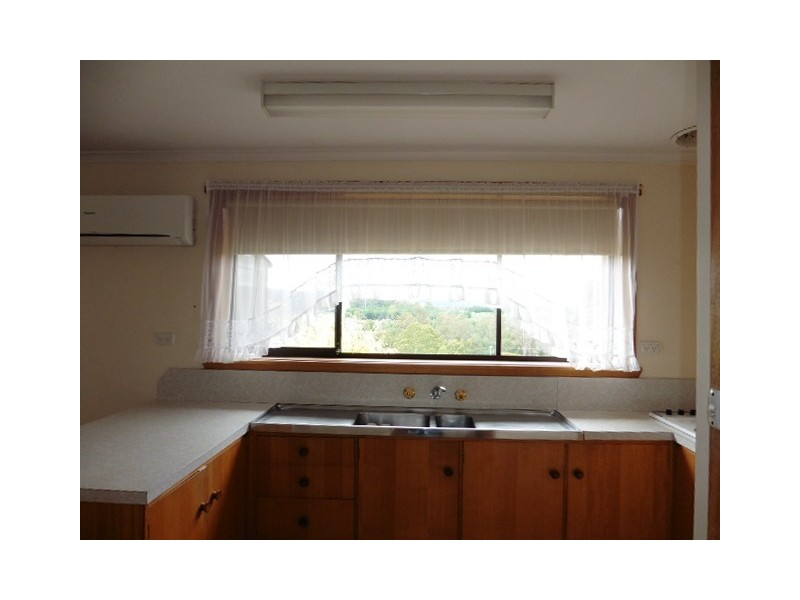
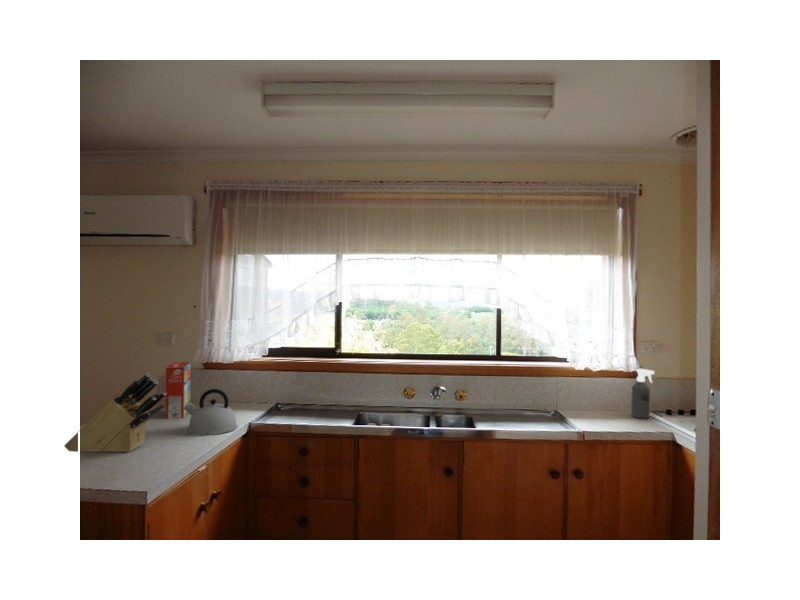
+ cereal box (178, 389)
+ kettle (210, 408)
+ spray bottle (642, 393)
+ knife block (117, 411)
